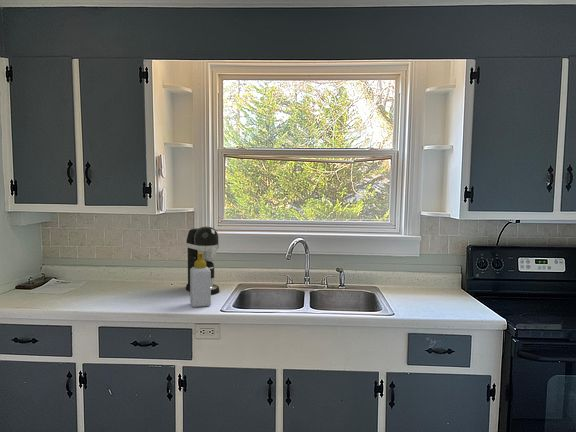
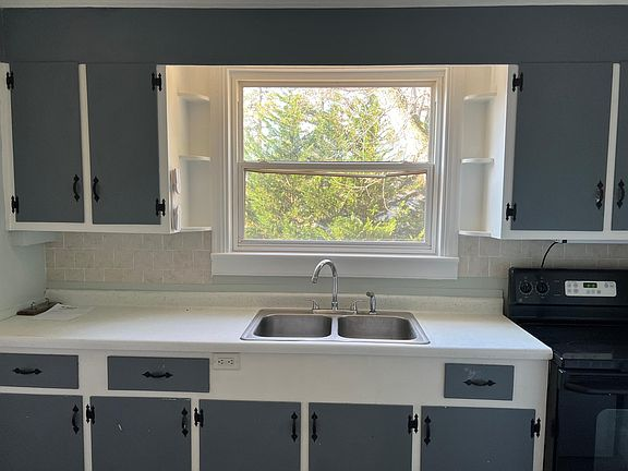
- soap bottle (200, 278)
- coffee maker (203, 258)
